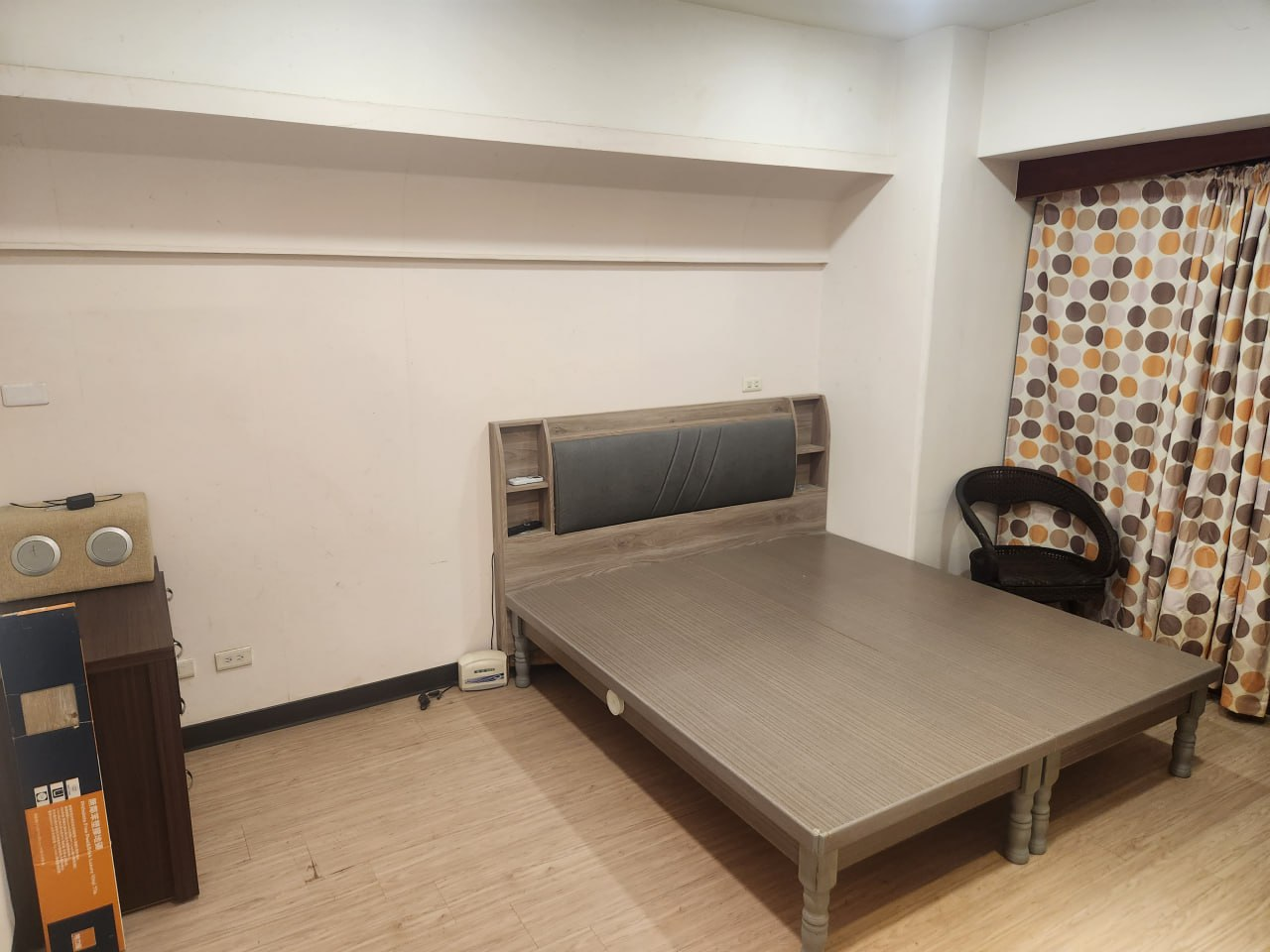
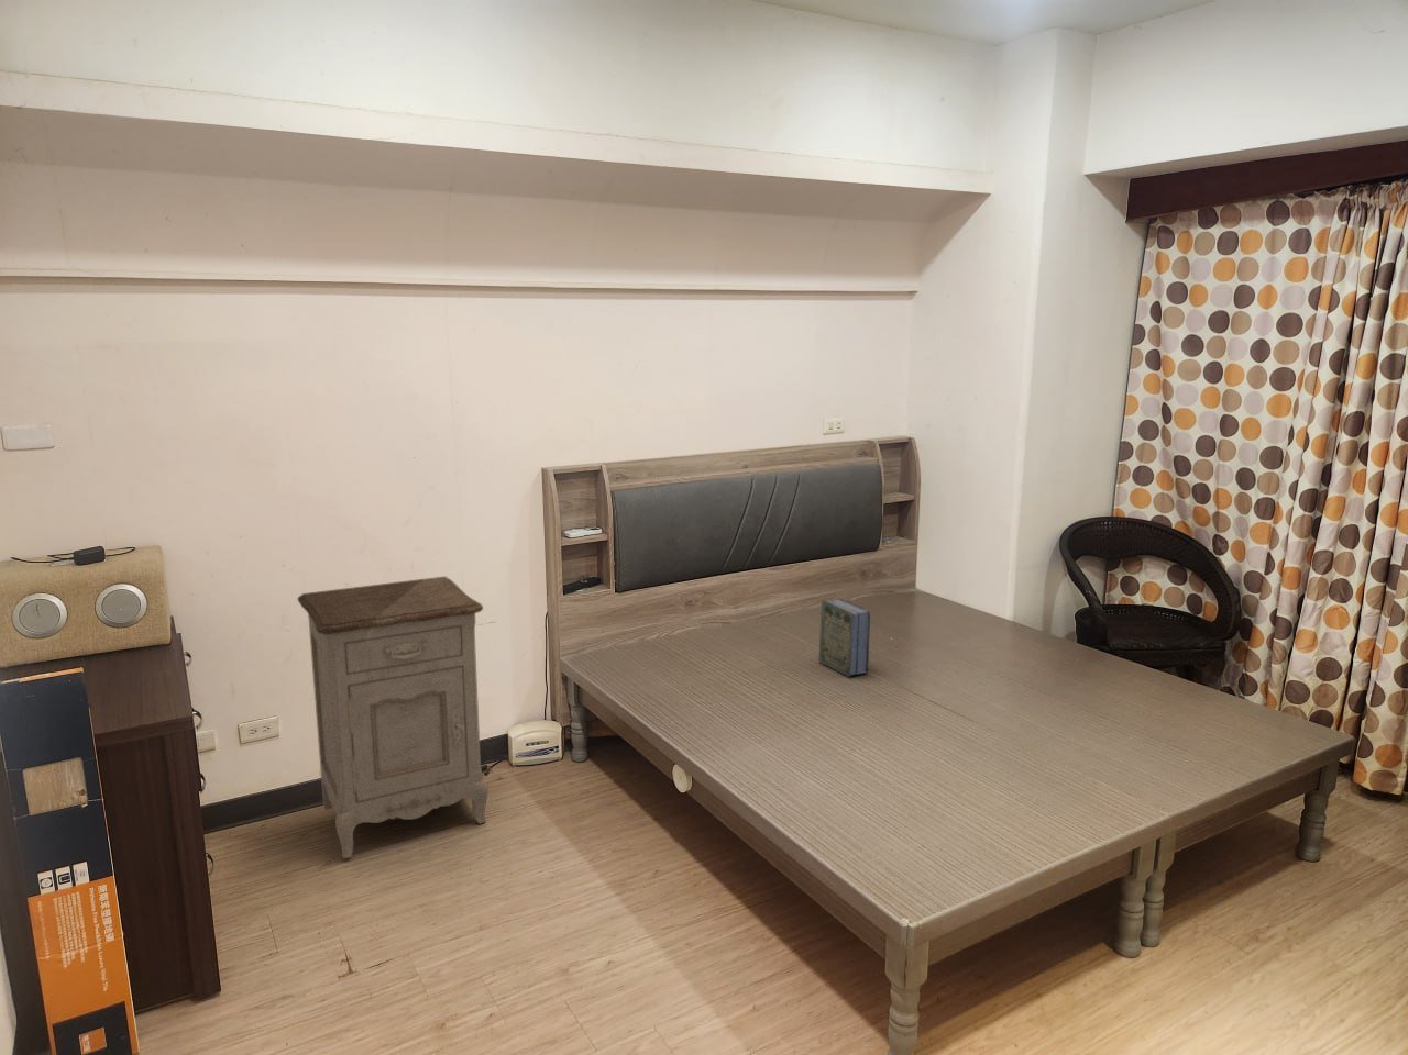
+ book (844, 636)
+ nightstand (398, 713)
